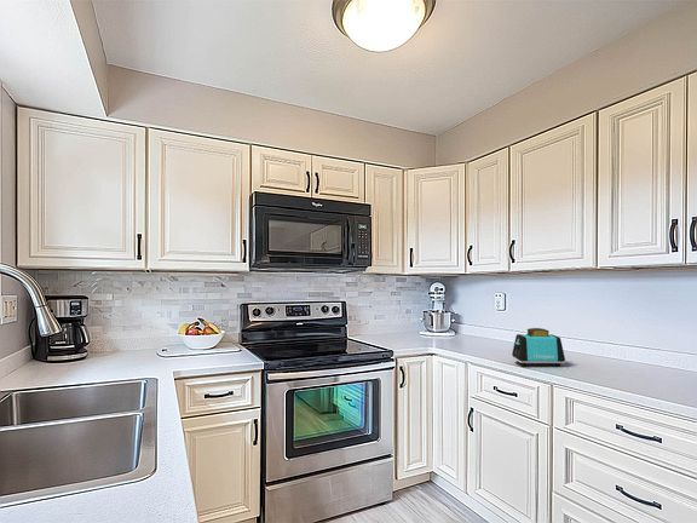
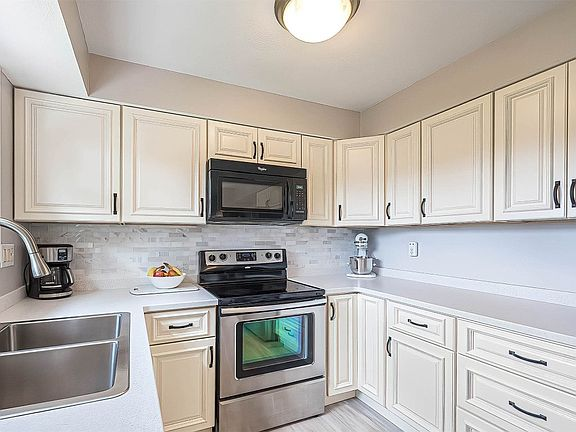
- toaster (537, 346)
